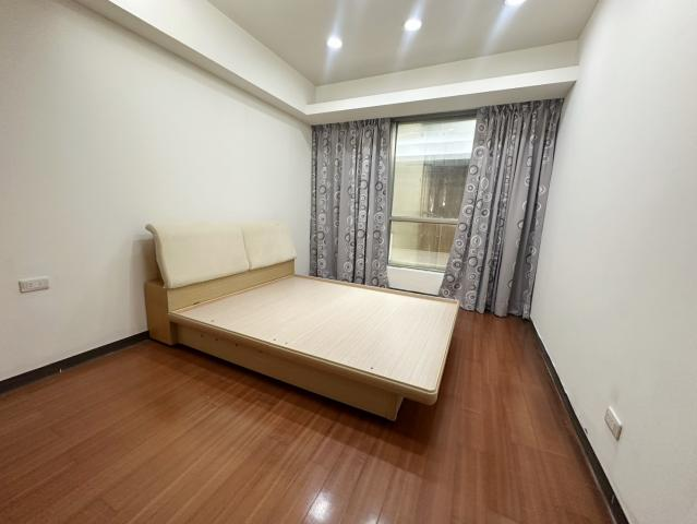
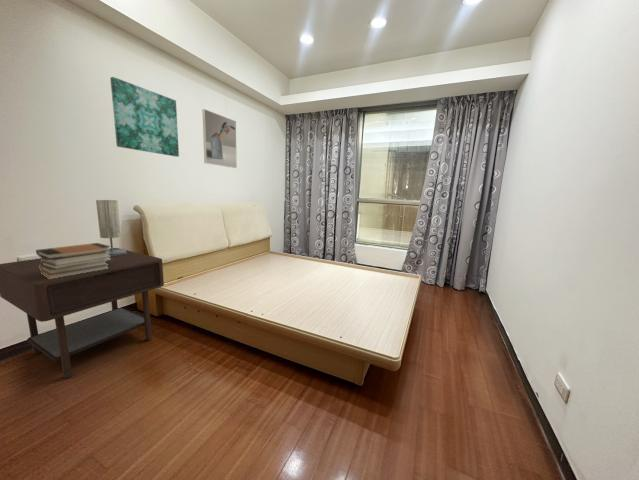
+ side table (91, 304)
+ table lamp (109, 227)
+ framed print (220, 141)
+ wall art (148, 121)
+ book stack (76, 259)
